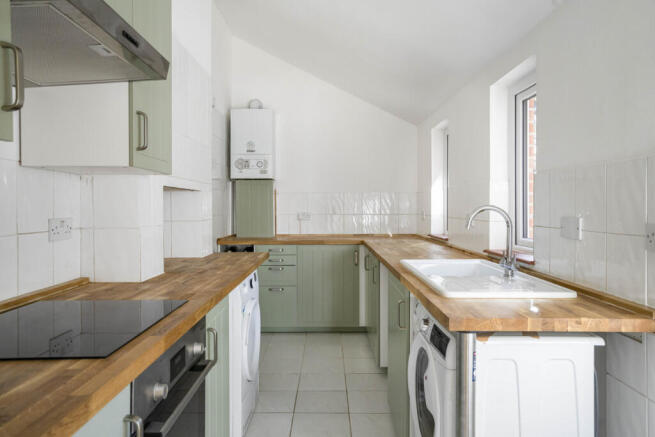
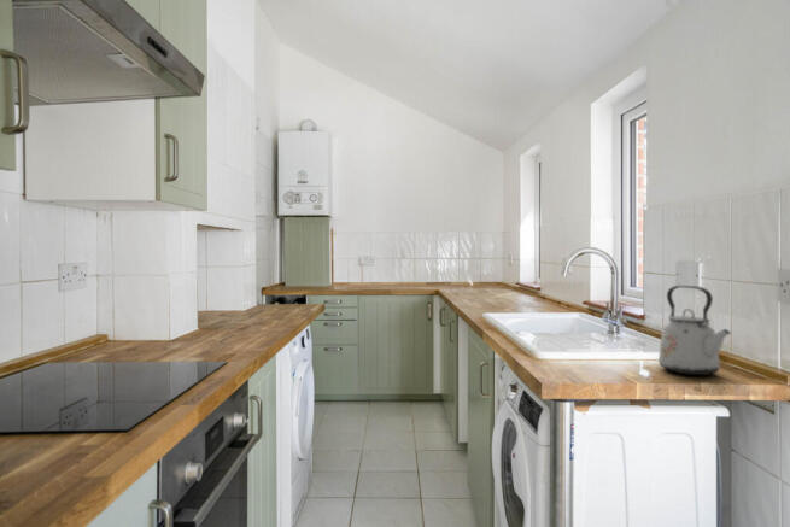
+ kettle (696, 329)
